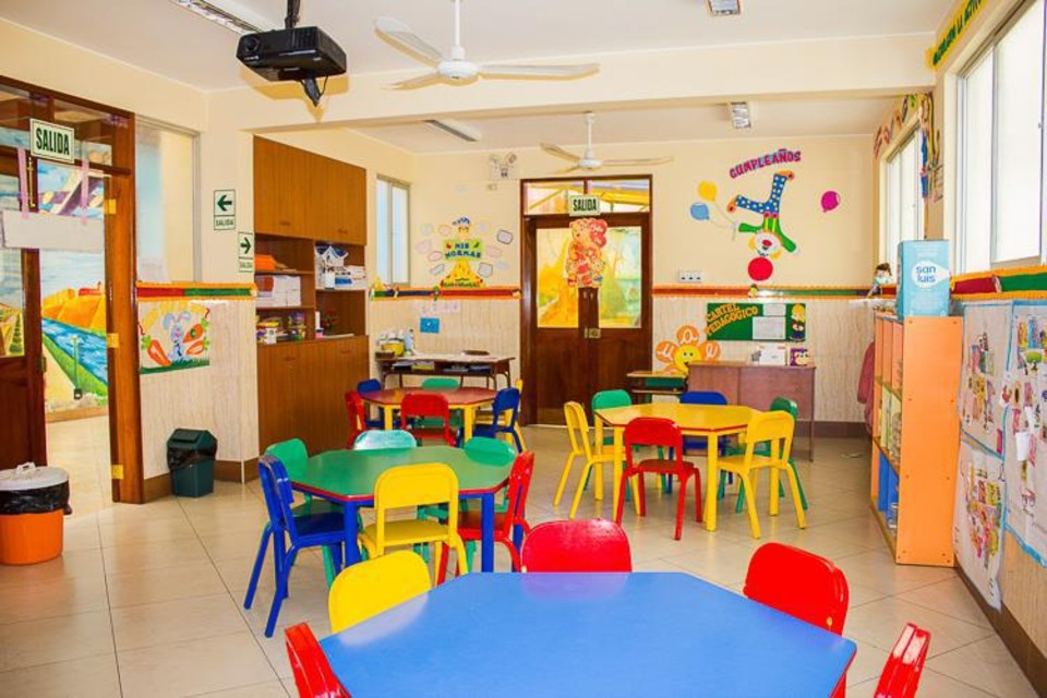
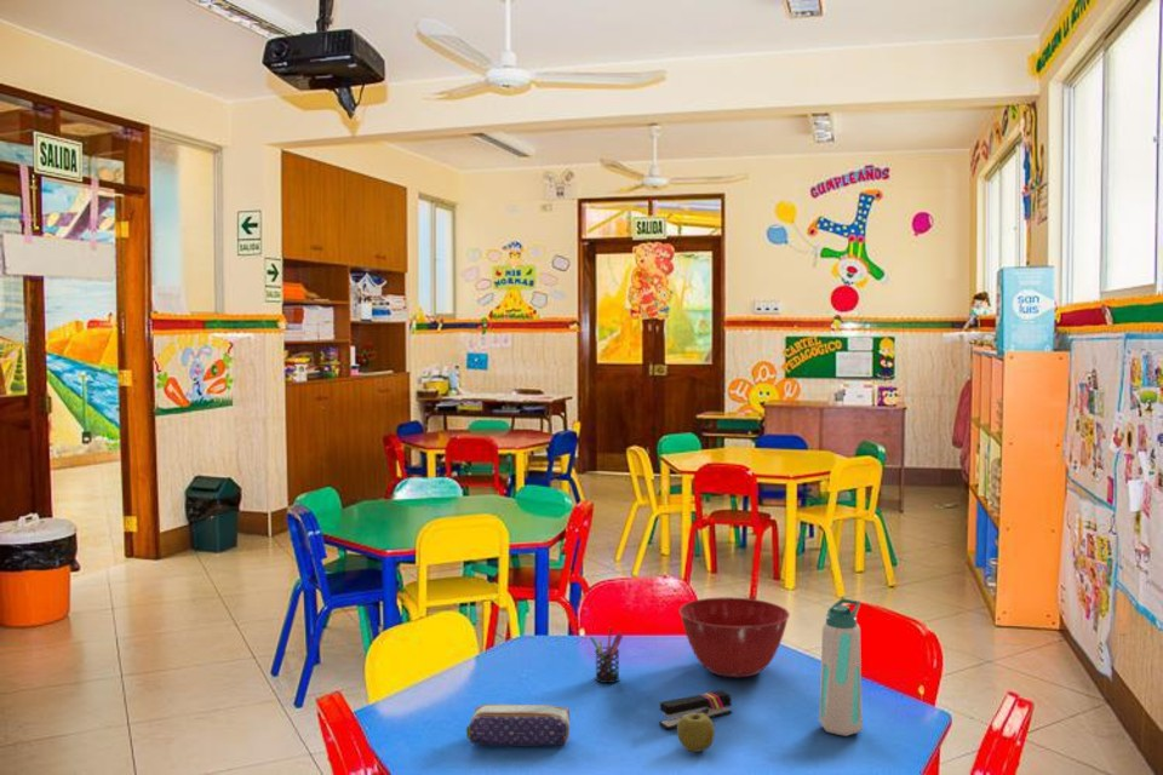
+ apple (695, 733)
+ mixing bowl (733, 639)
+ pencil case (519, 724)
+ pen holder (605, 653)
+ water bottle (841, 666)
+ stapler (695, 707)
